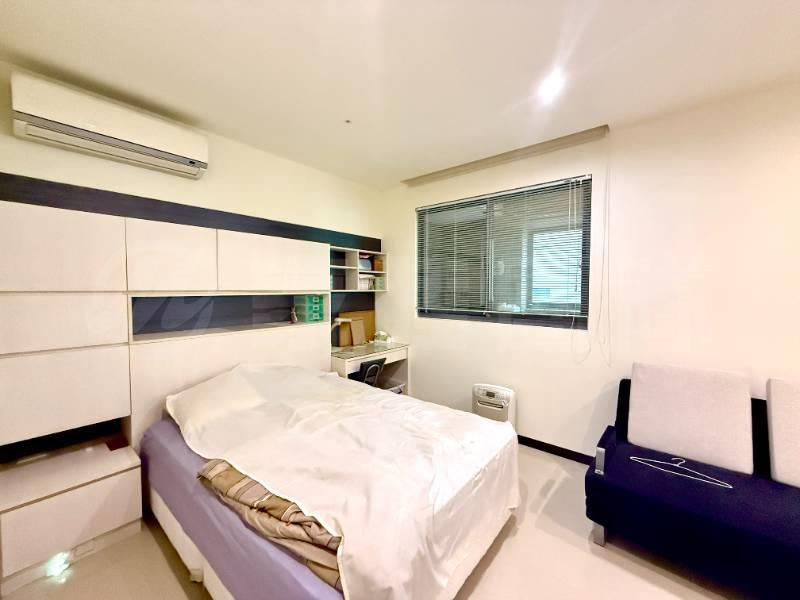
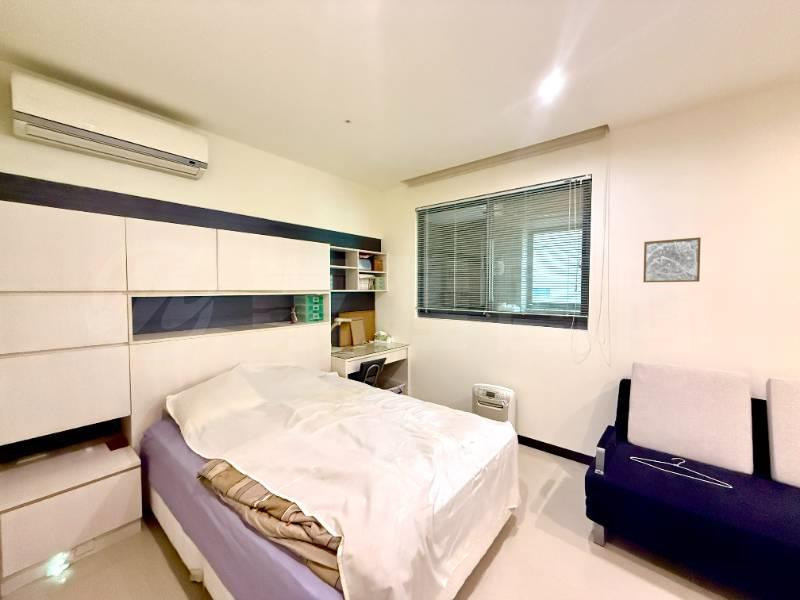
+ wall art (670, 261)
